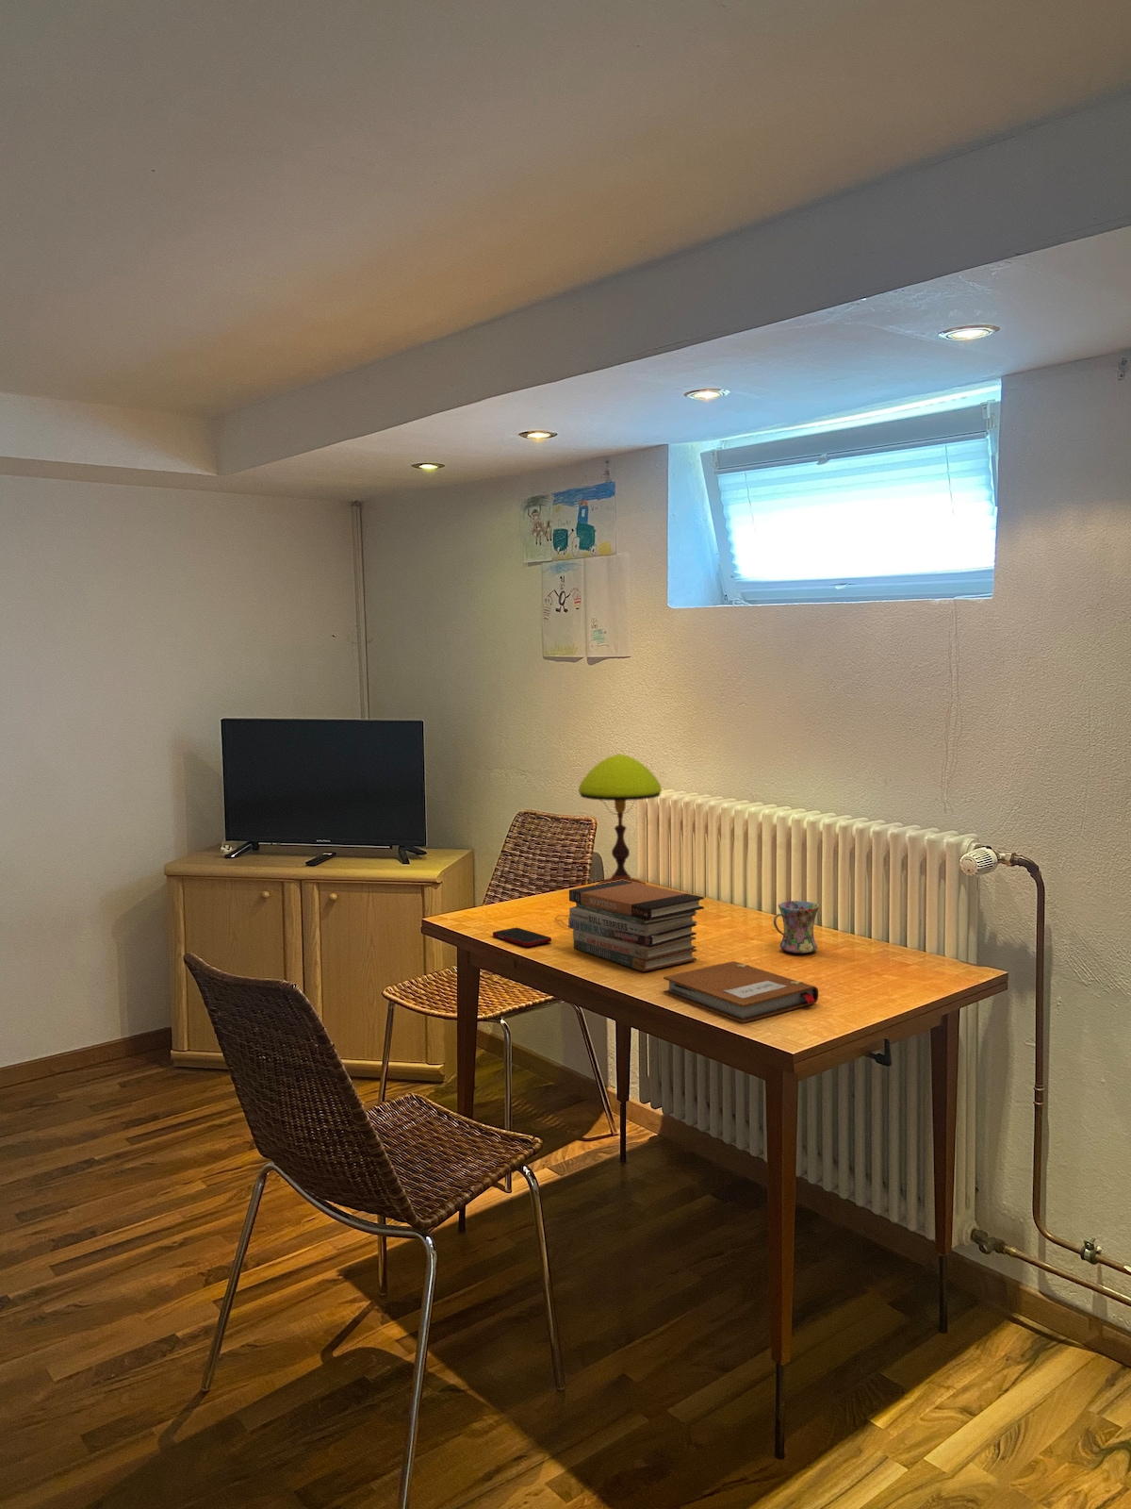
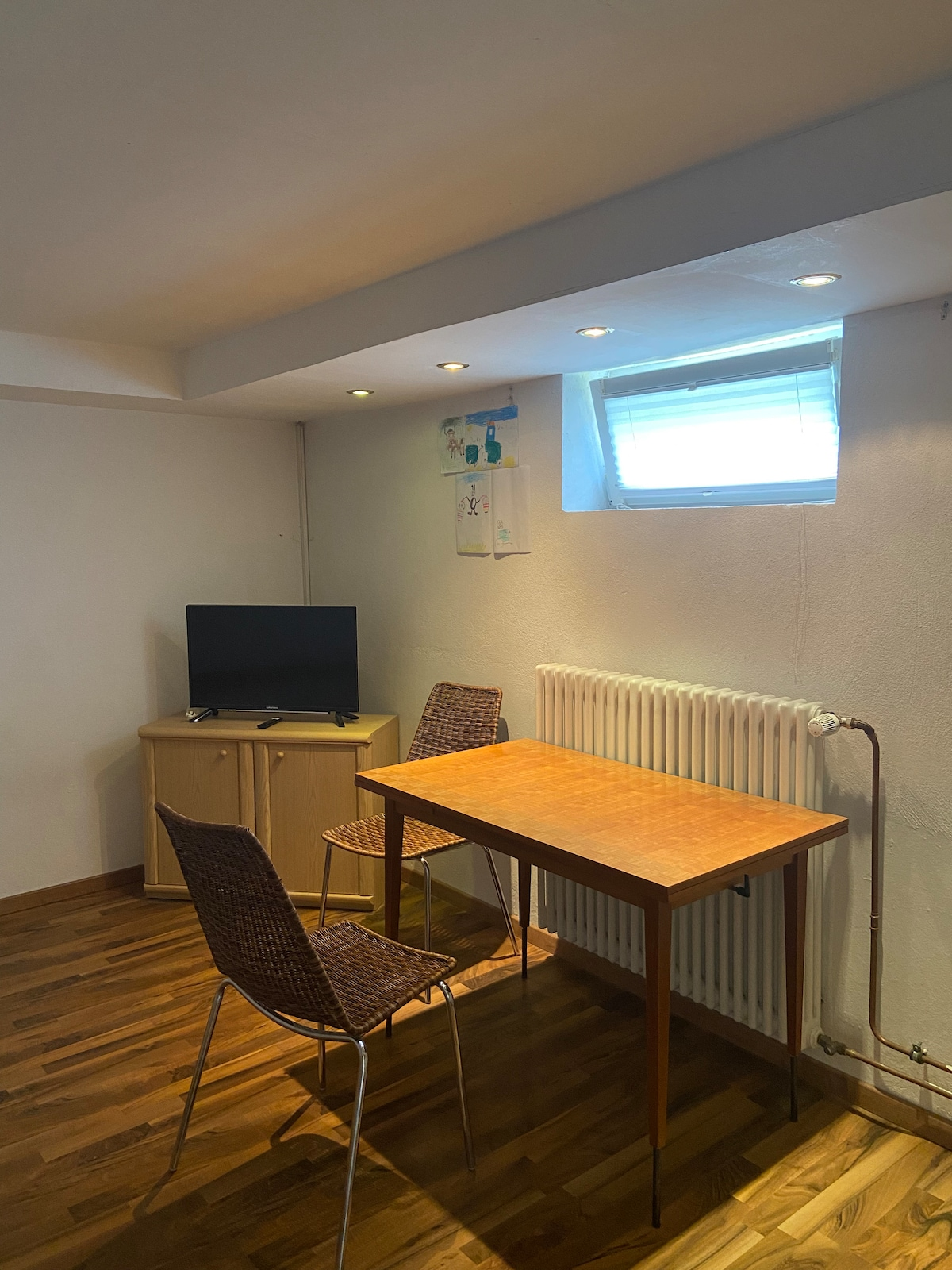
- cell phone (522, 936)
- mug (794, 928)
- book stack (633, 923)
- table lamp (614, 829)
- notebook (741, 990)
